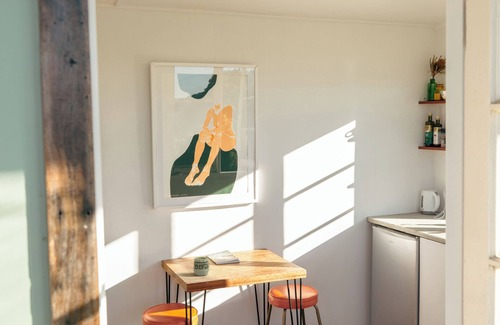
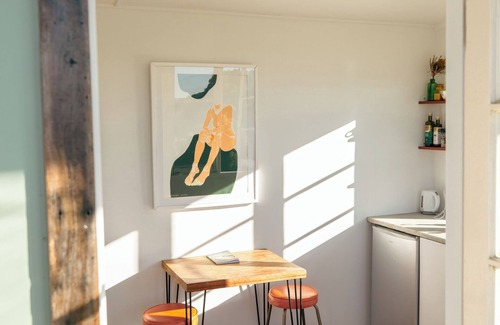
- cup (201, 266)
